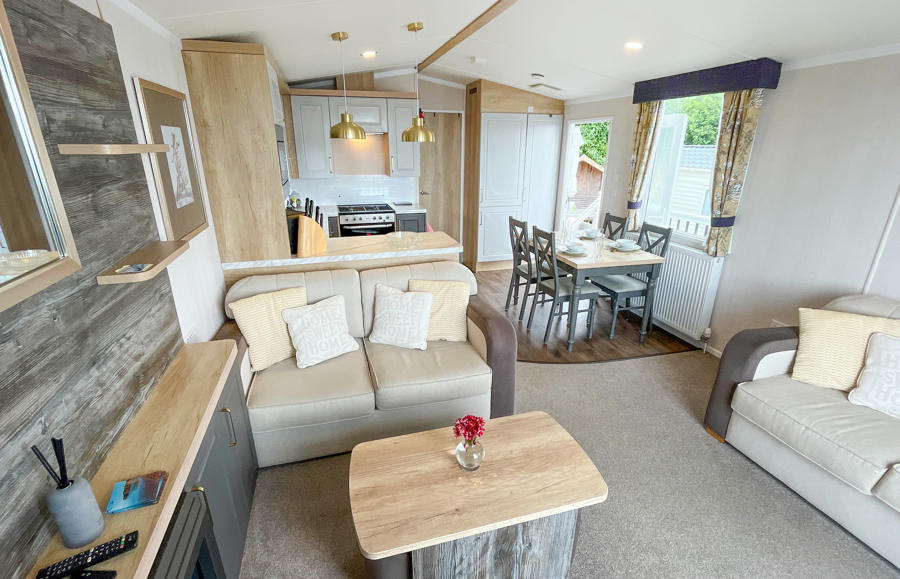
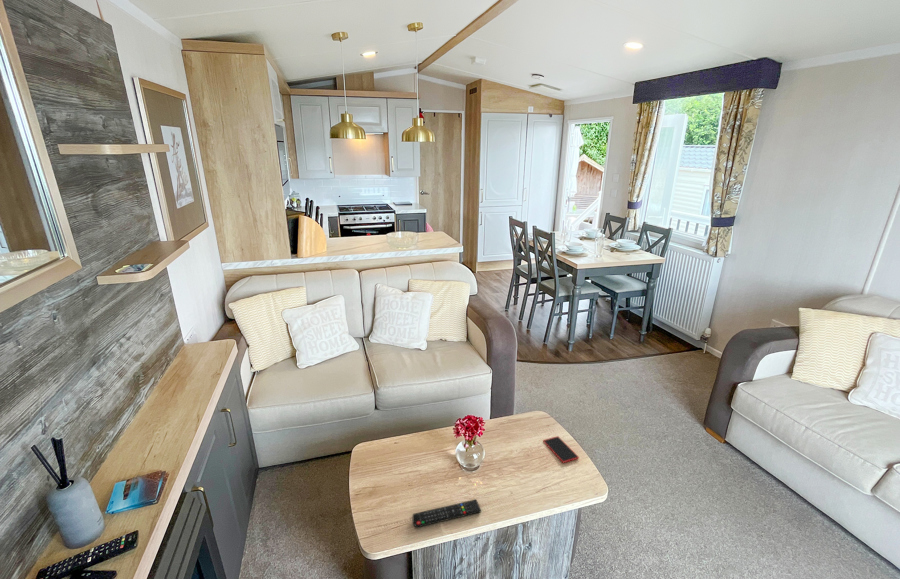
+ remote control (446, 513)
+ smartphone (560, 449)
